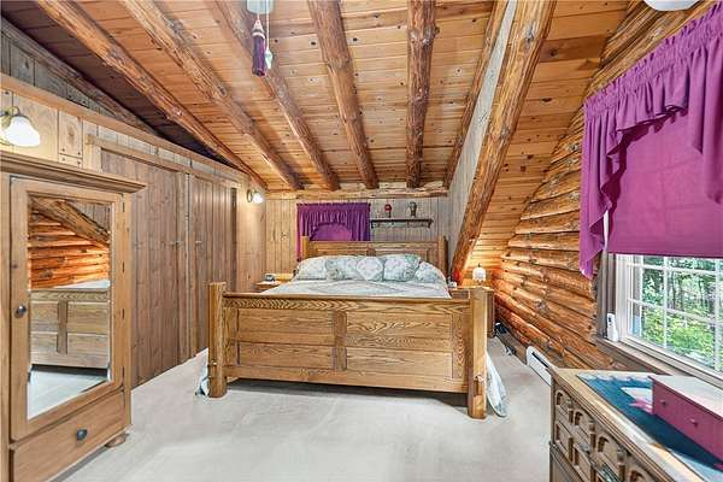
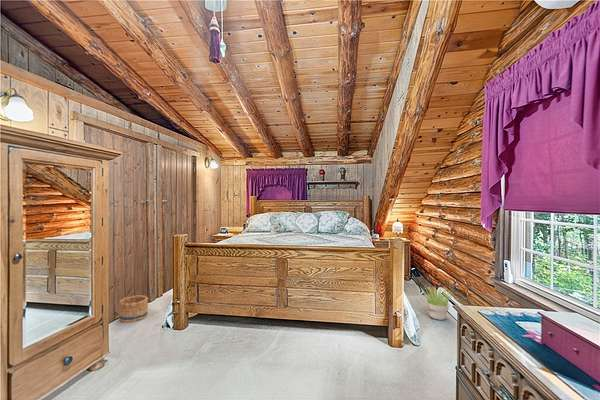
+ basket (133, 308)
+ potted plant (437, 303)
